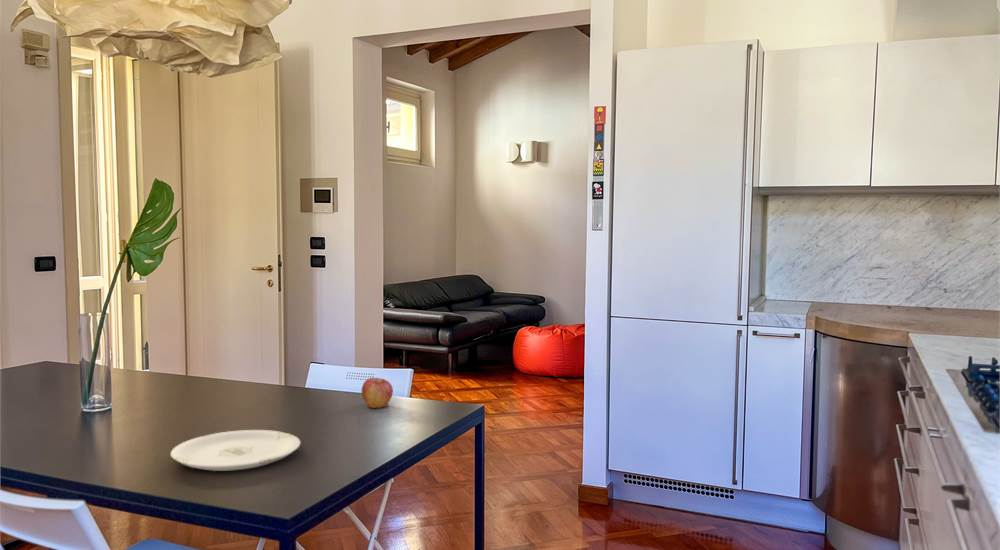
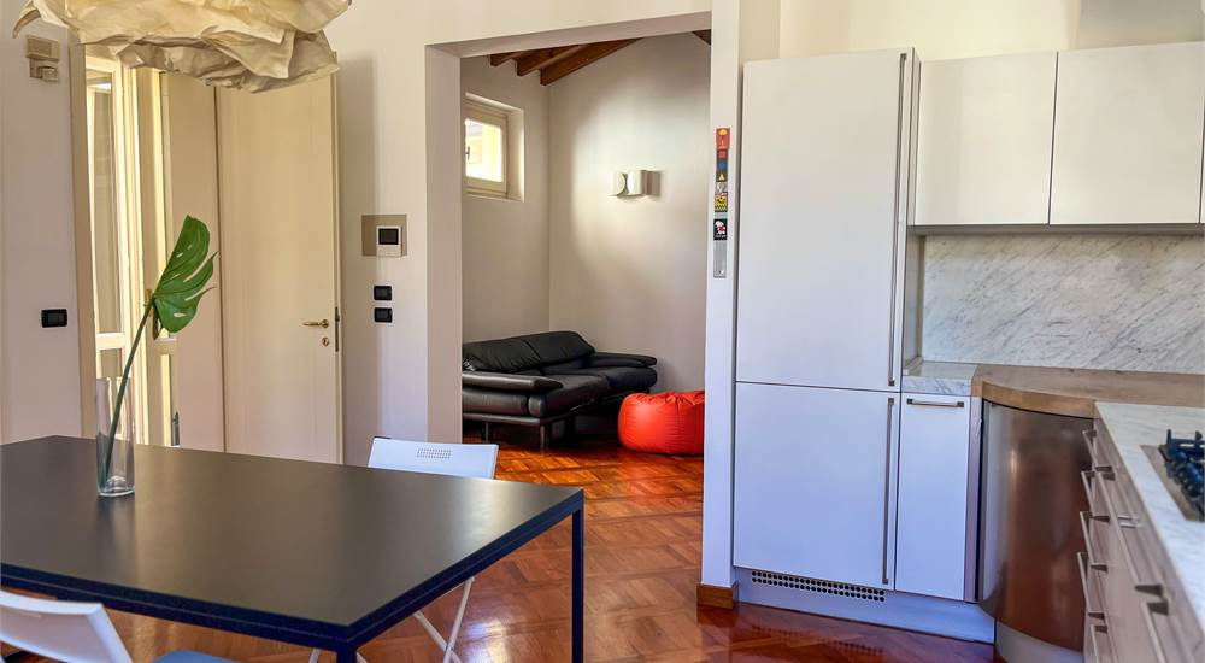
- plate (237, 451)
- apple (377, 392)
